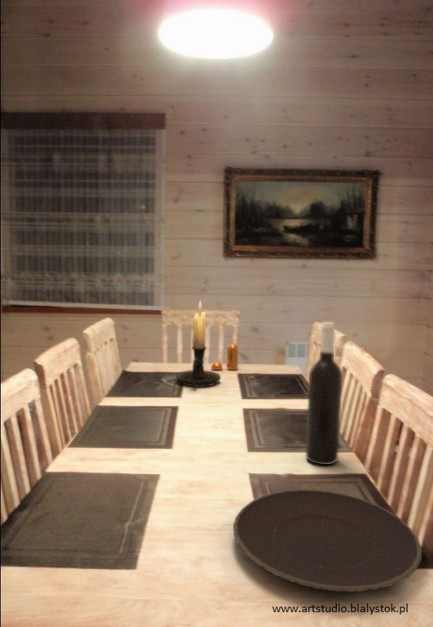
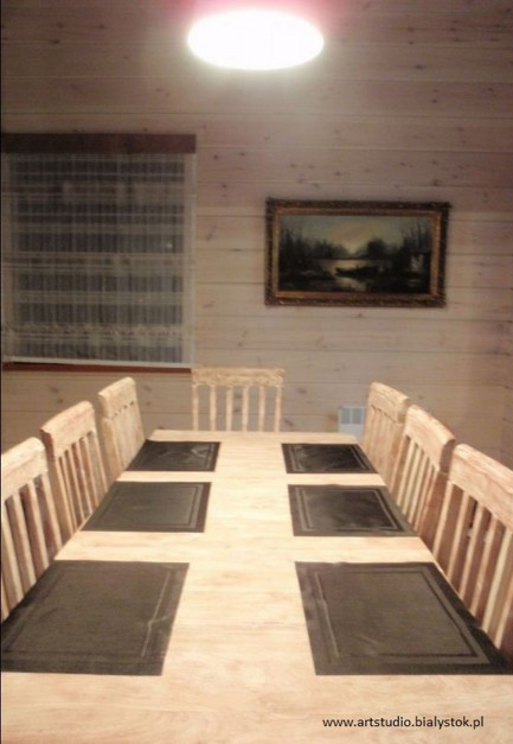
- wine bottle (324, 392)
- candle holder (198, 342)
- plate (323, 536)
- pepper shaker (227, 356)
